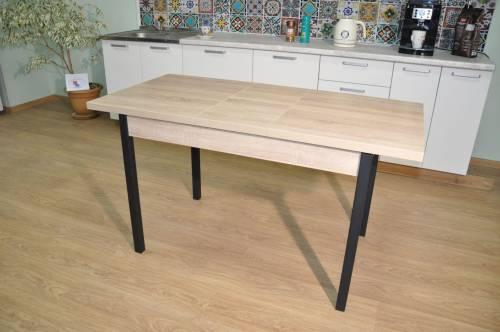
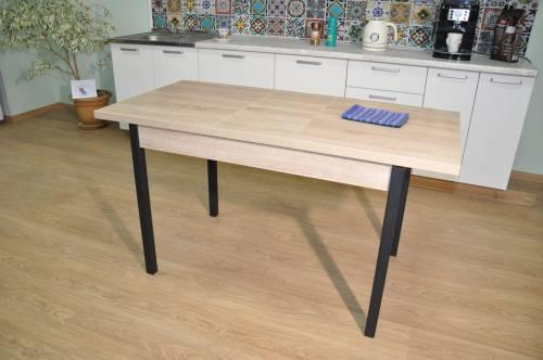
+ dish towel (375, 115)
